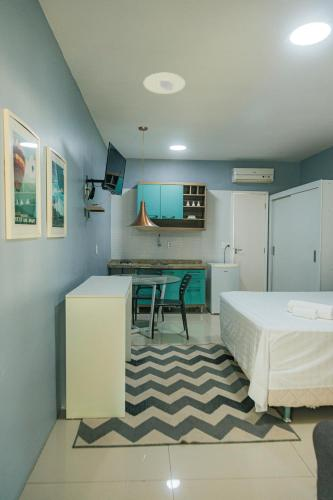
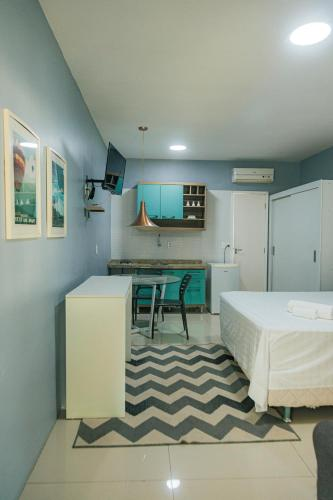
- recessed light (164, 81)
